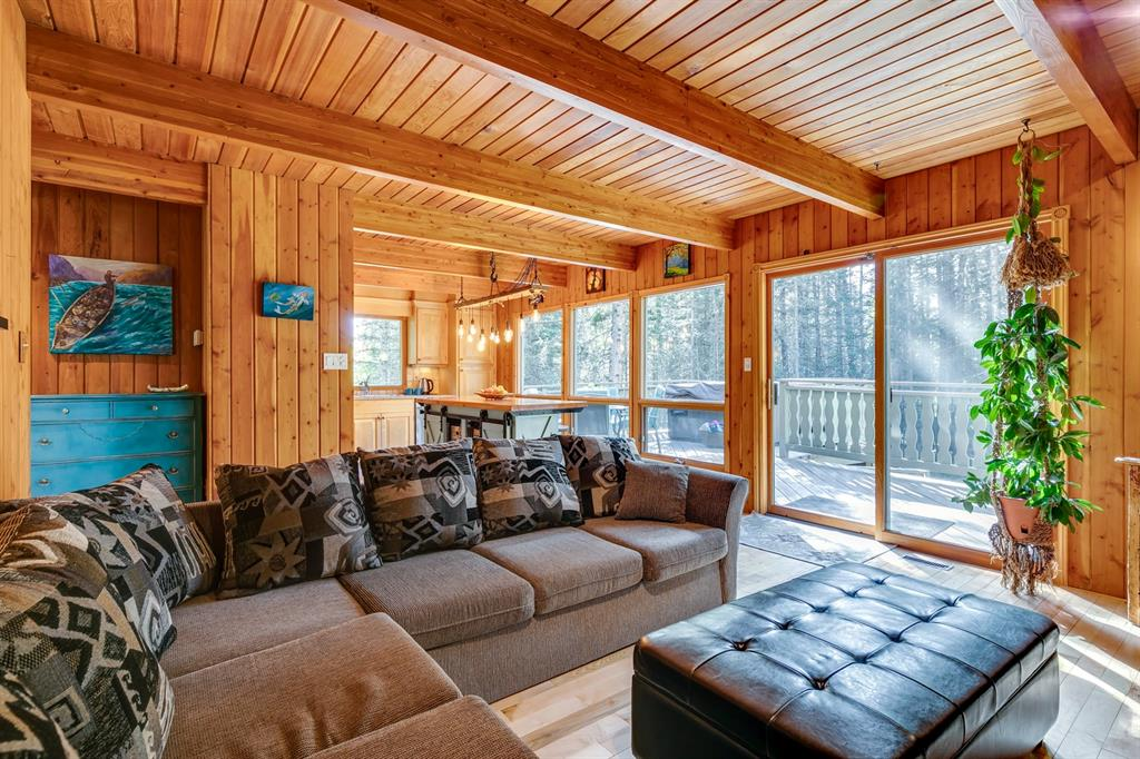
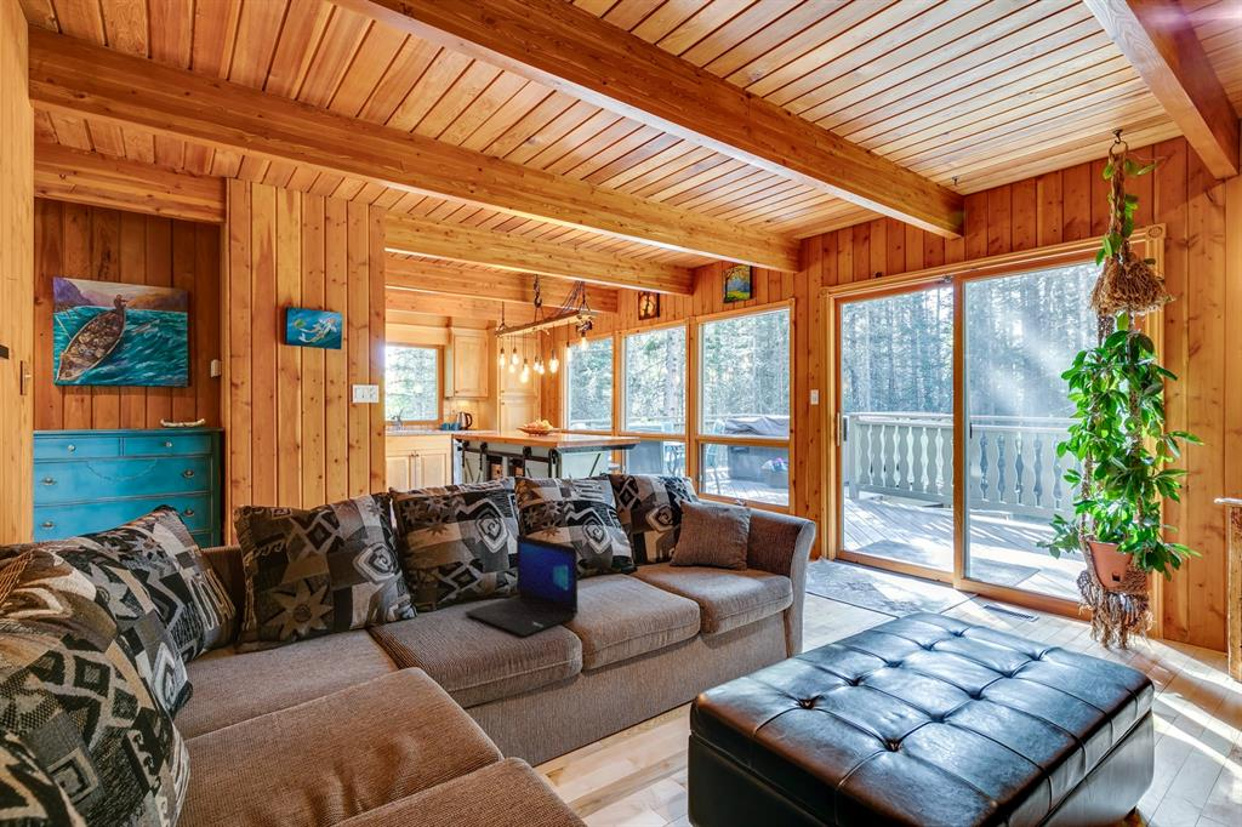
+ laptop (520, 581)
